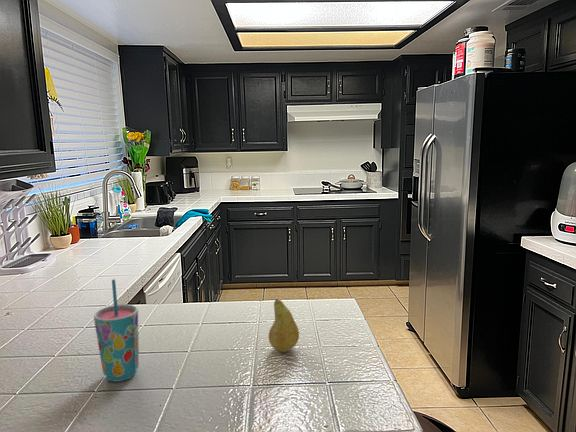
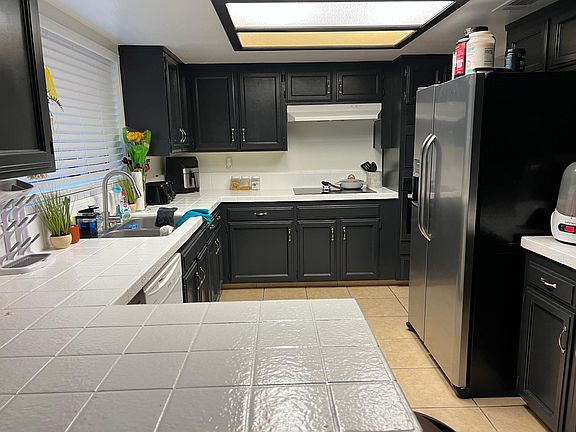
- fruit (283, 323)
- cup (117, 328)
